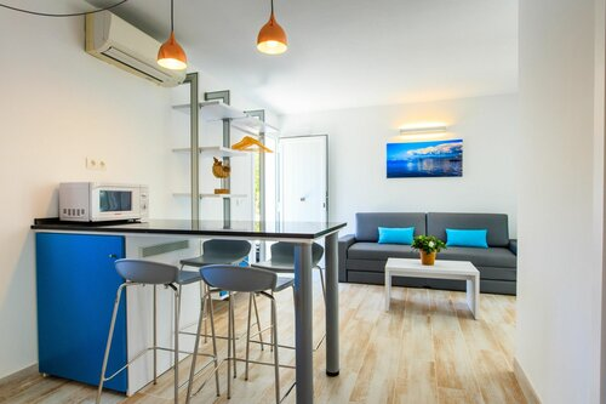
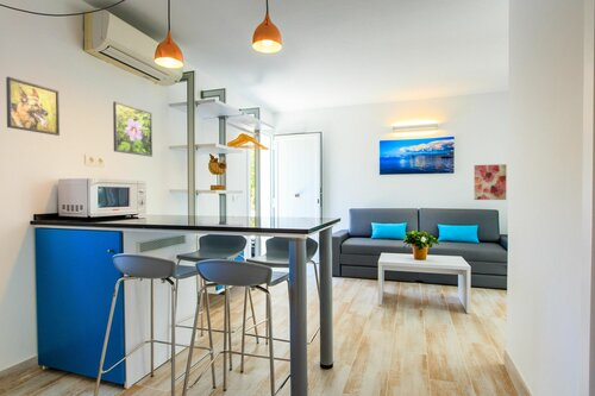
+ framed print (35, 107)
+ wall art (489, 182)
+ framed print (133, 131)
